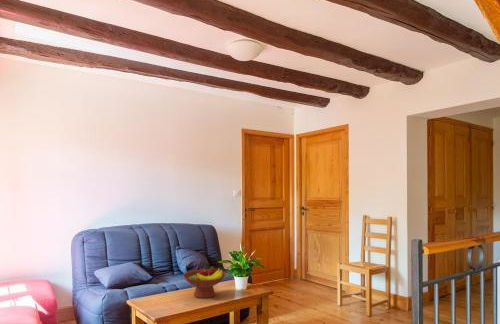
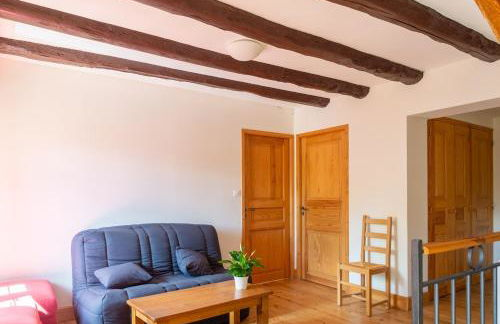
- fruit bowl (204, 280)
